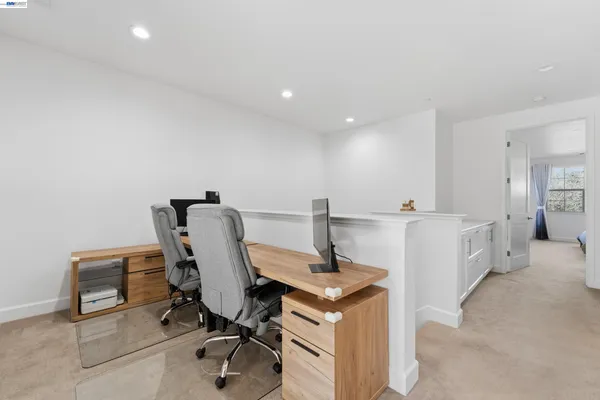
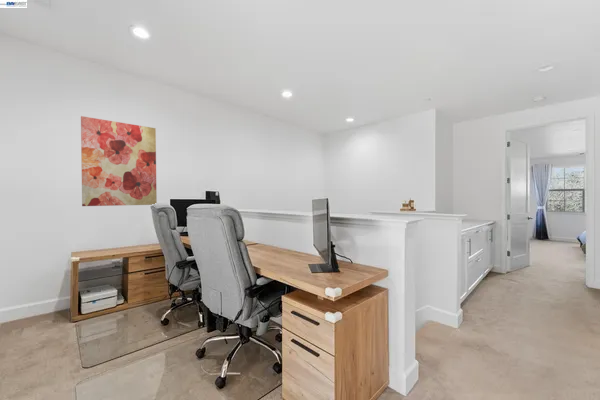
+ wall art (121, 164)
